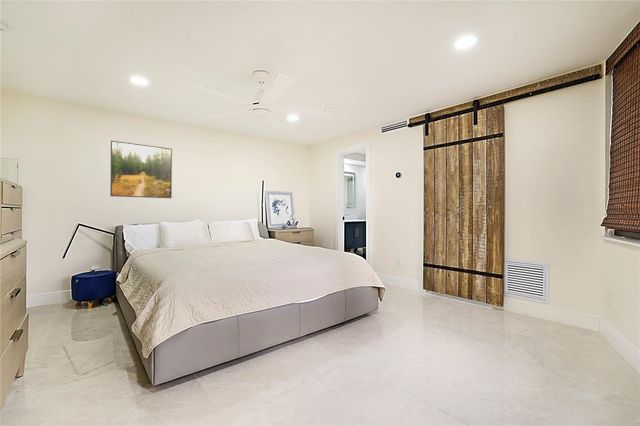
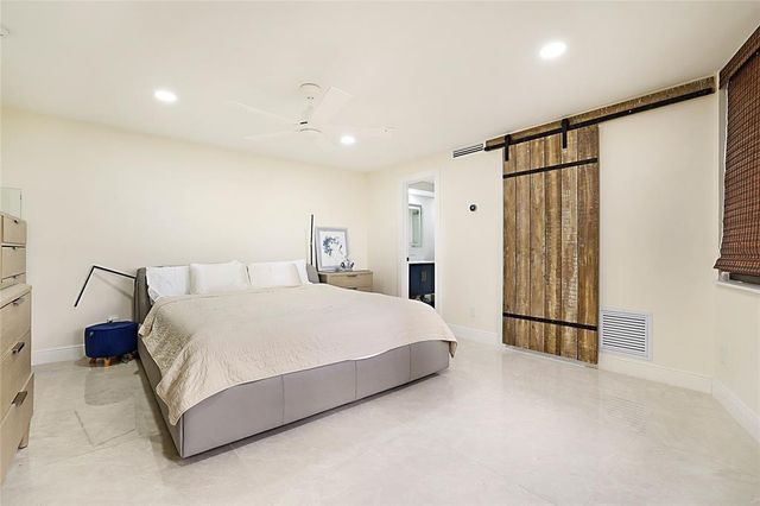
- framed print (142, 171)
